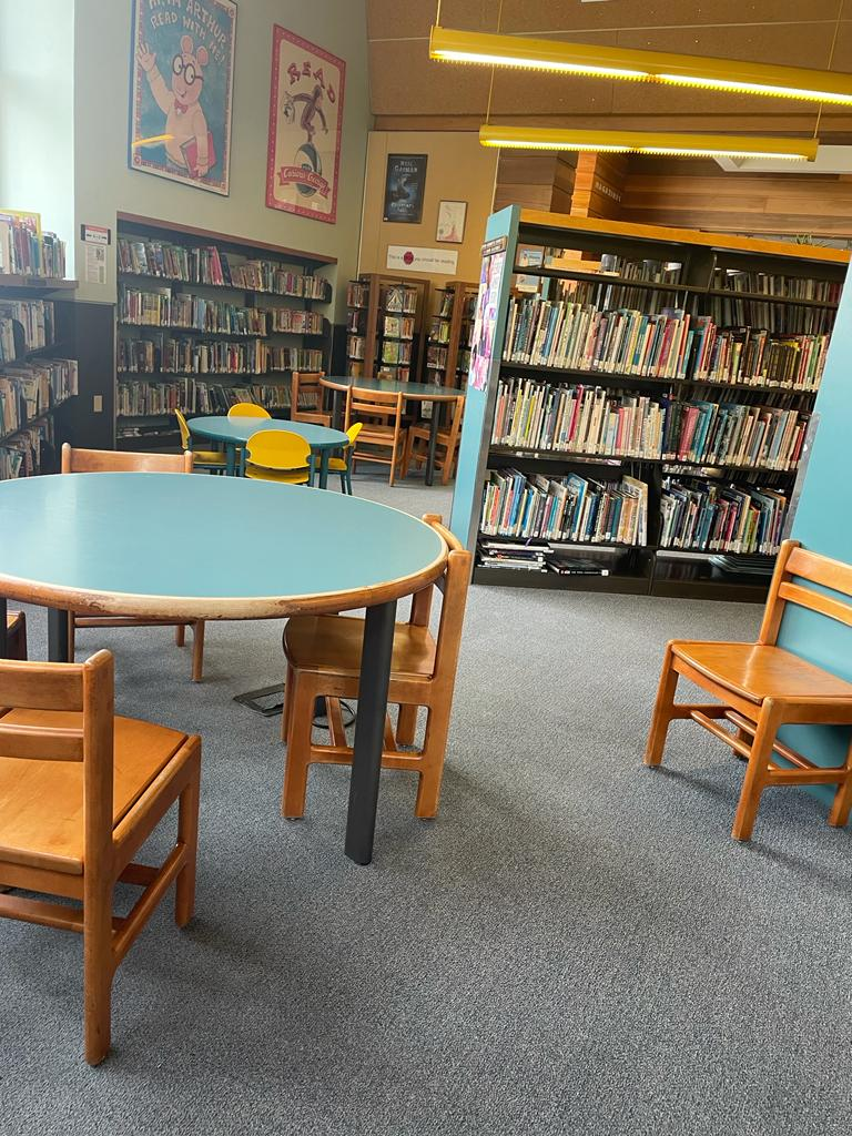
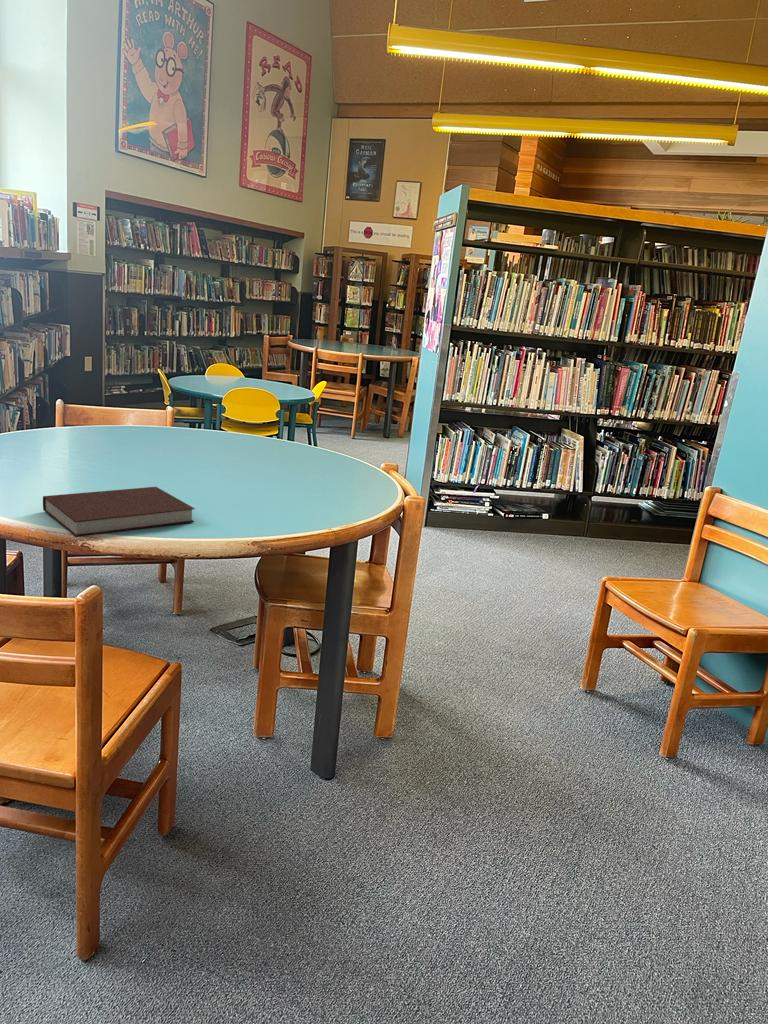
+ notebook (119, 509)
